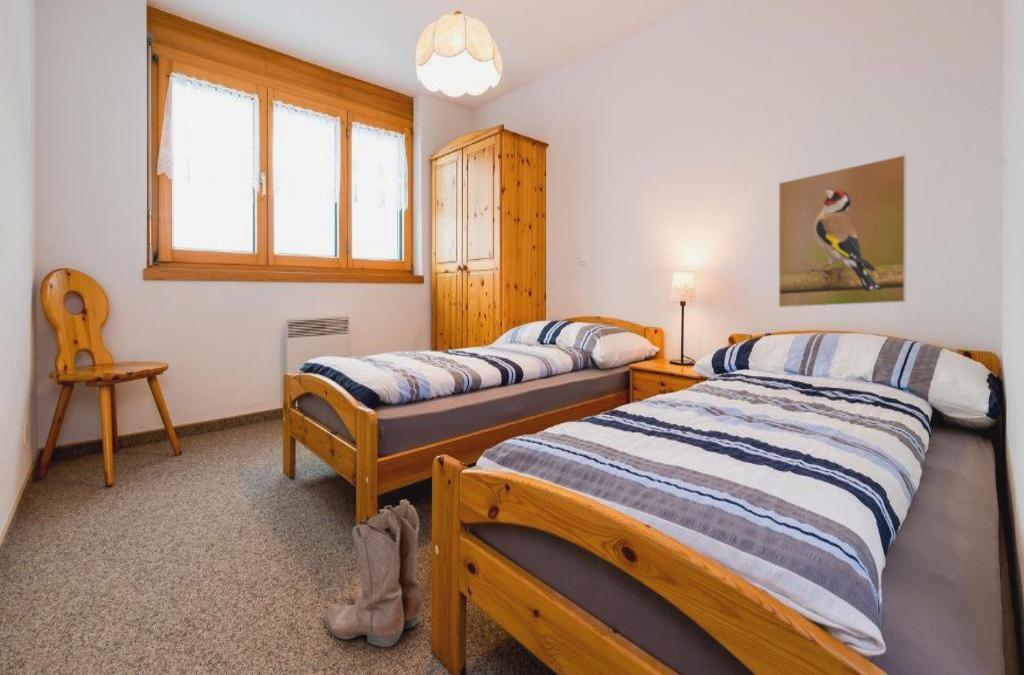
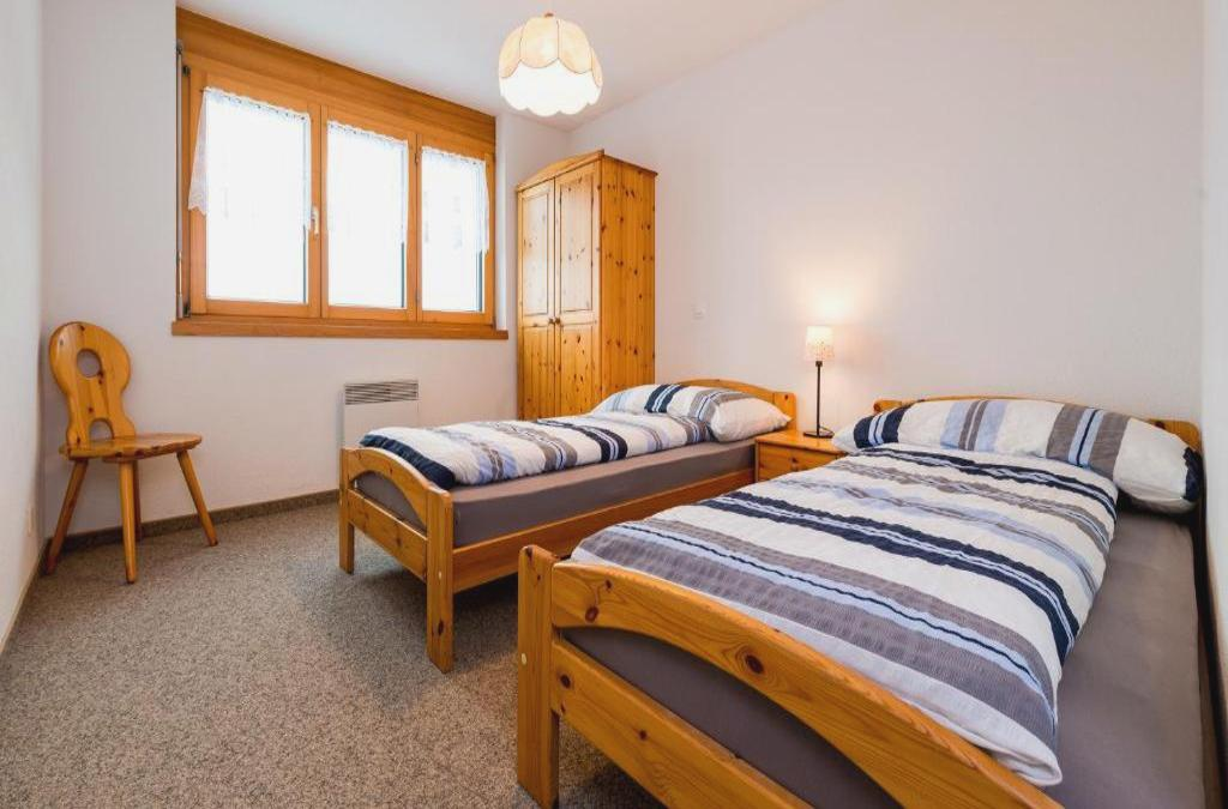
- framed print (837, 237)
- boots (372, 562)
